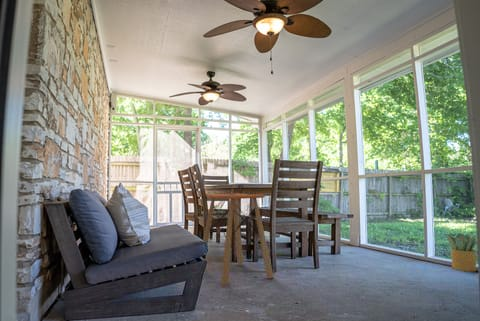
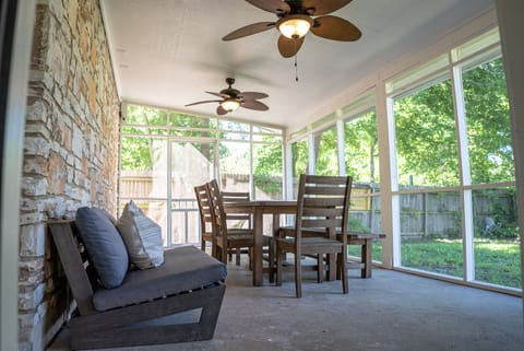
- potted plant (461, 251)
- side table (233, 233)
